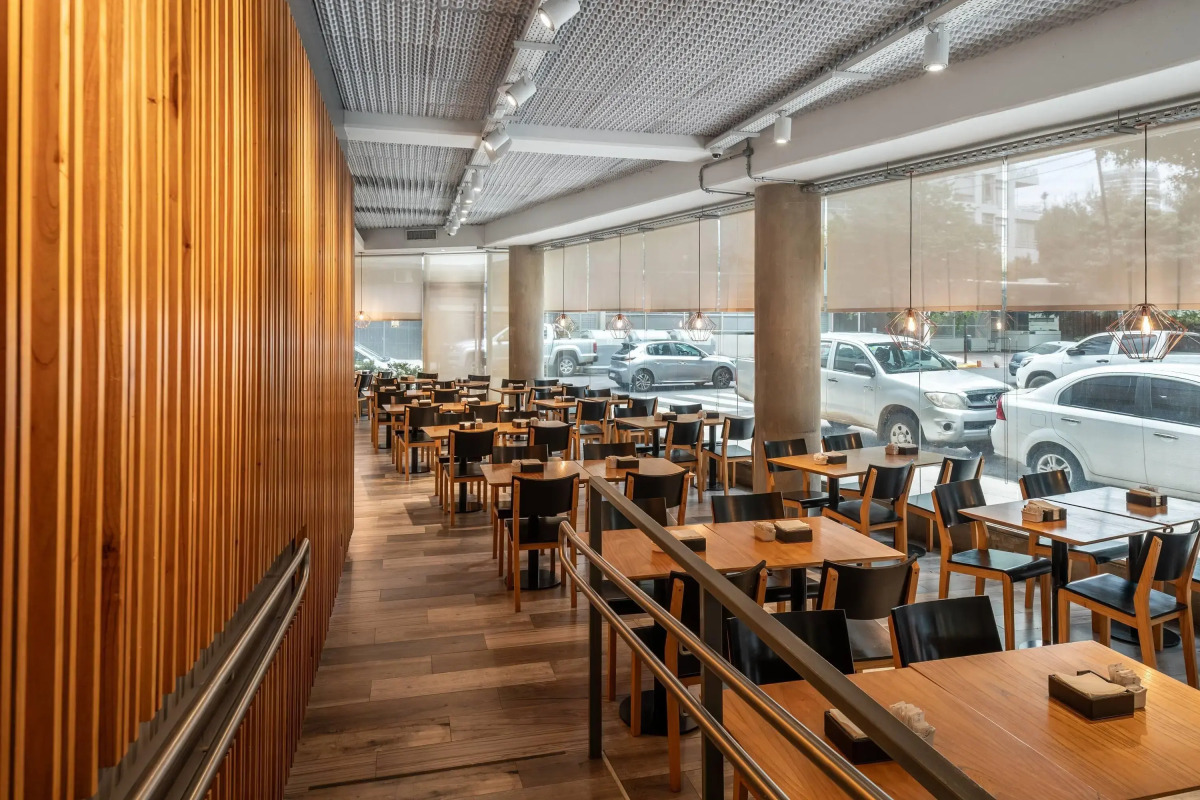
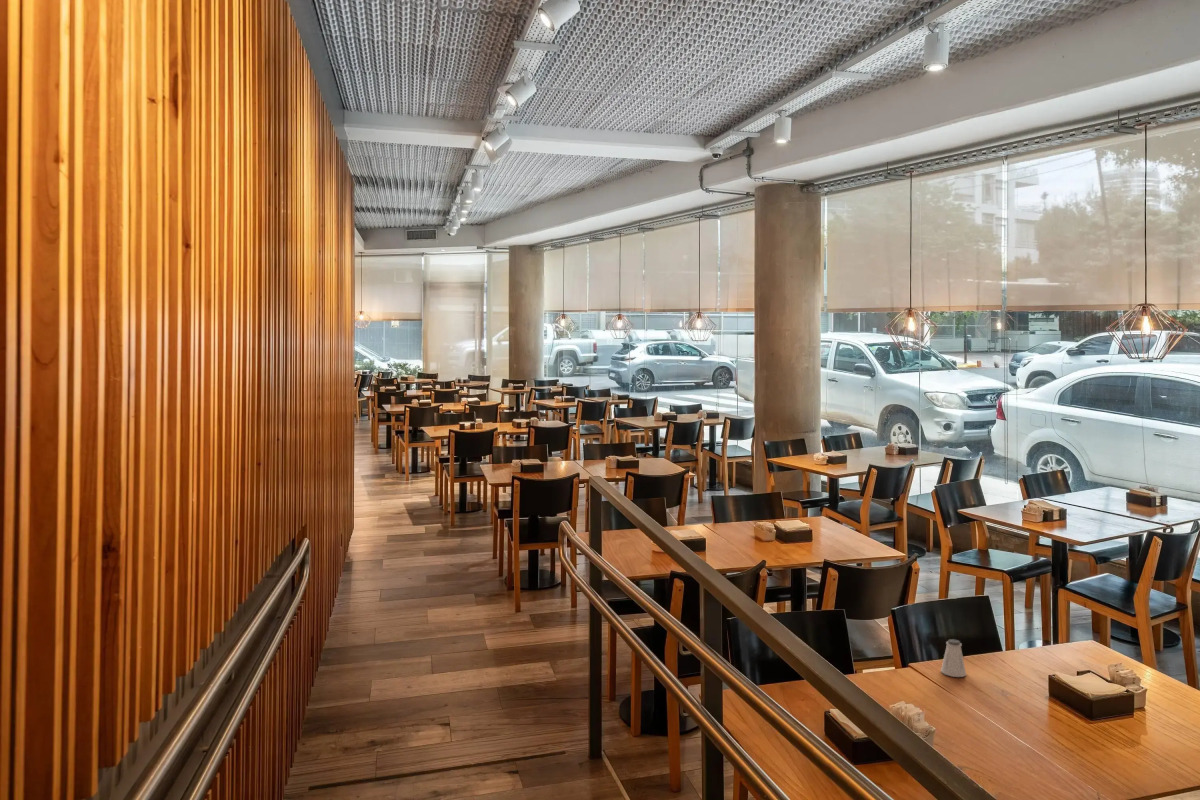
+ saltshaker (953, 656)
